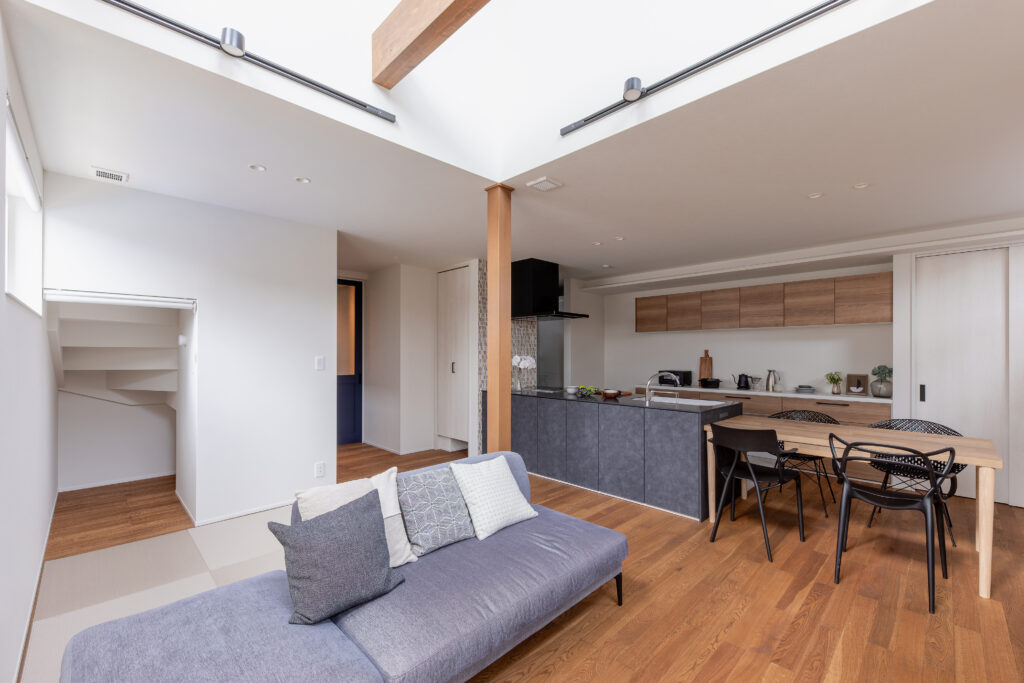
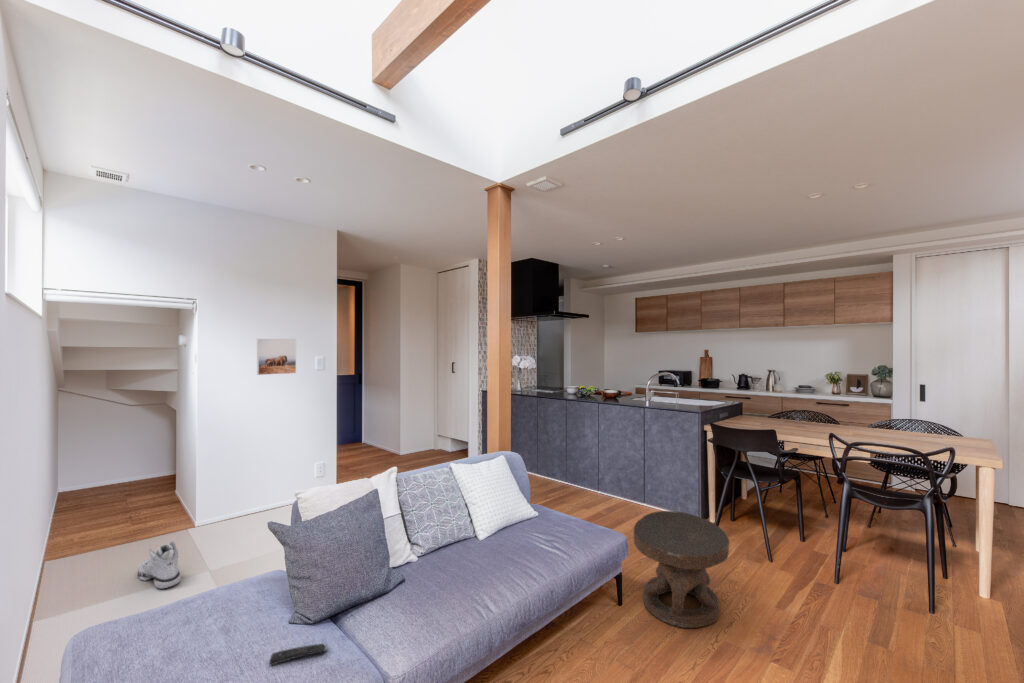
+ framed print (277, 356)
+ carved stool (680, 566)
+ remote control (299, 652)
+ sneaker (158, 560)
